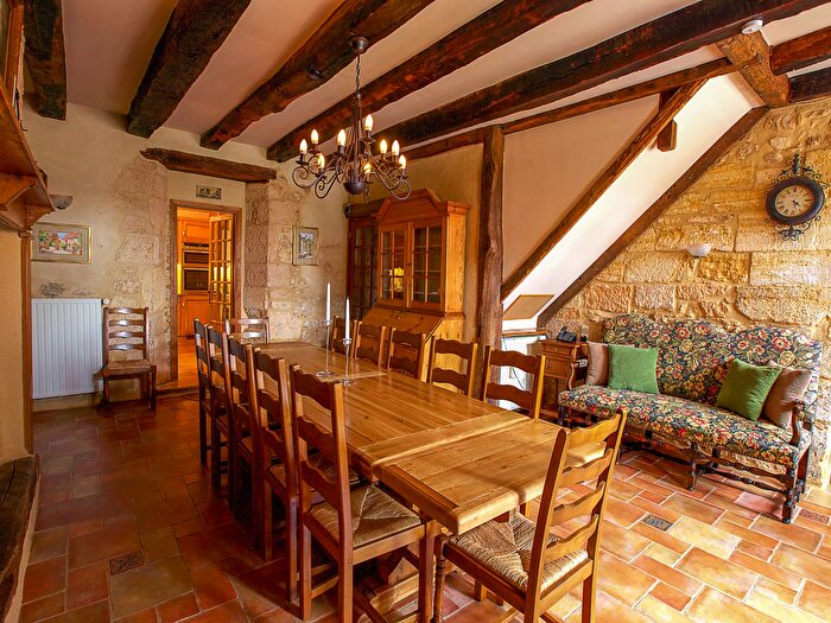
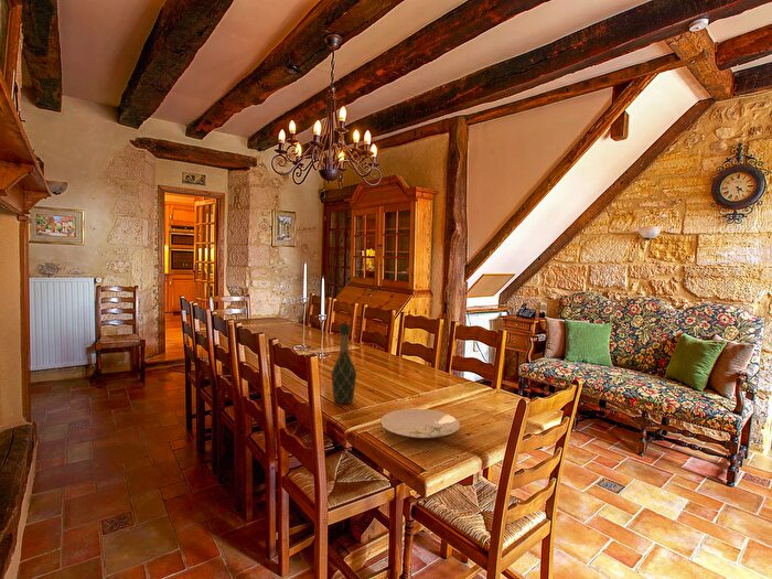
+ plate (419, 427)
+ wine bottle (344, 363)
